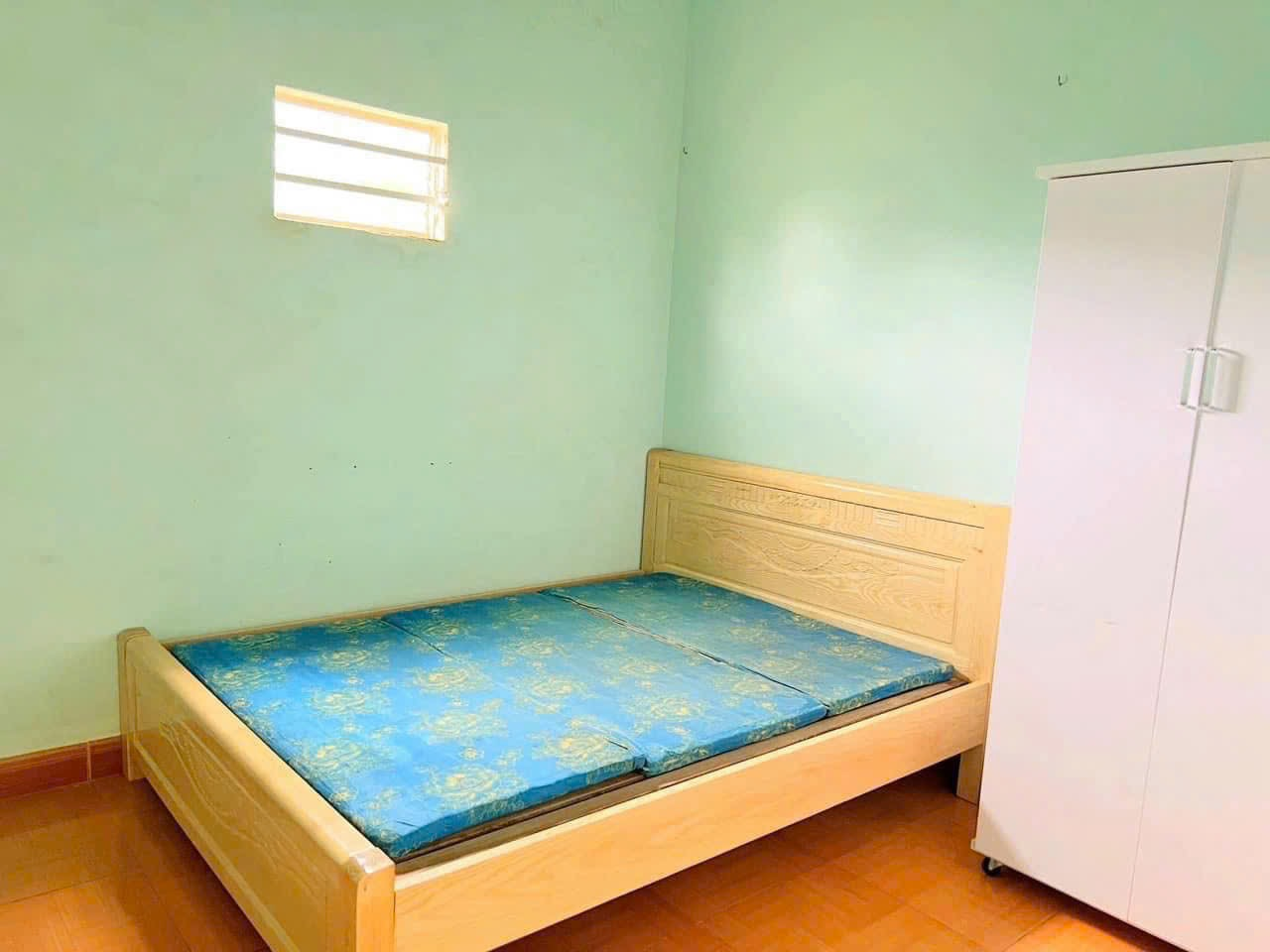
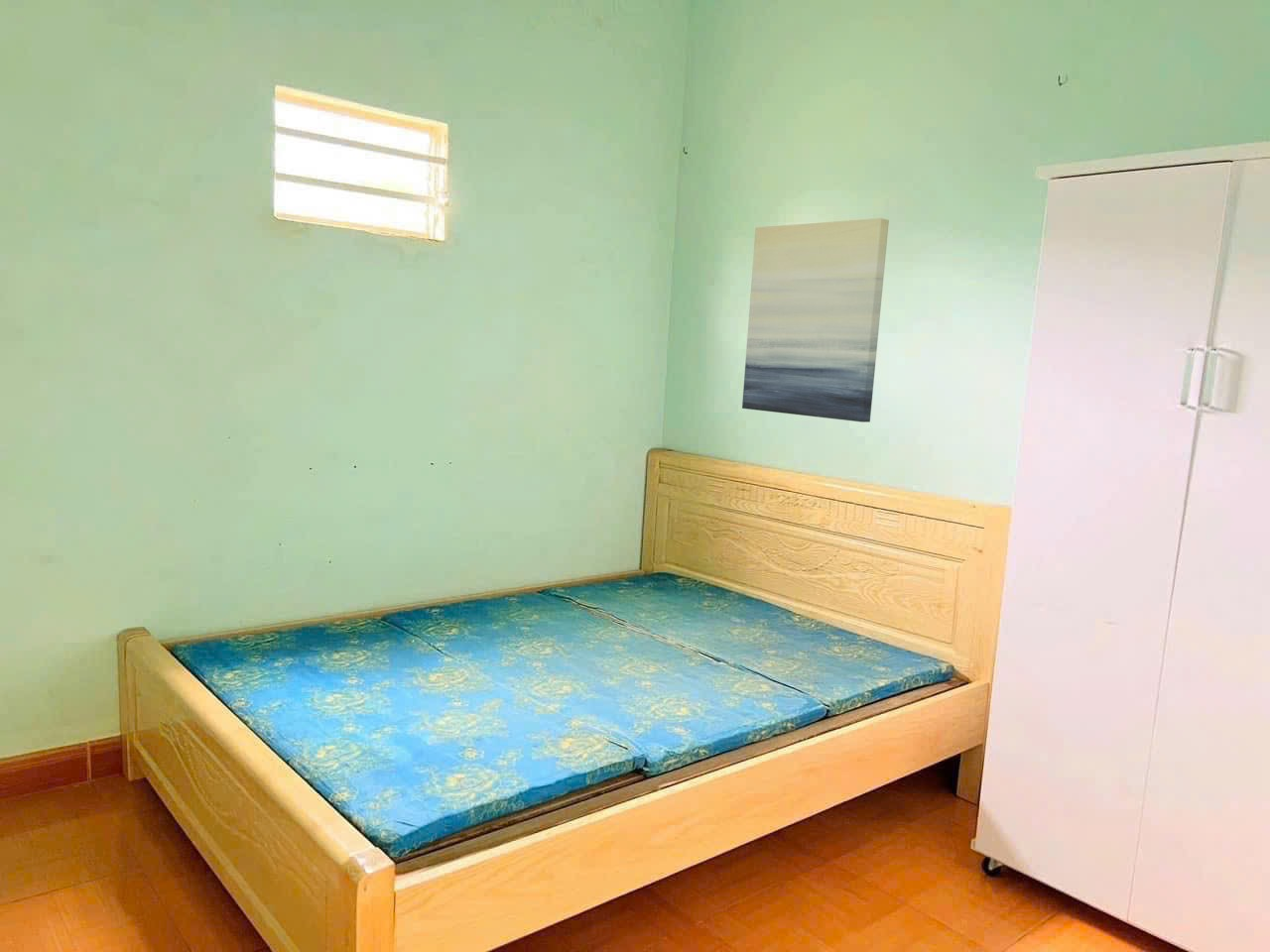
+ wall art (810, 320)
